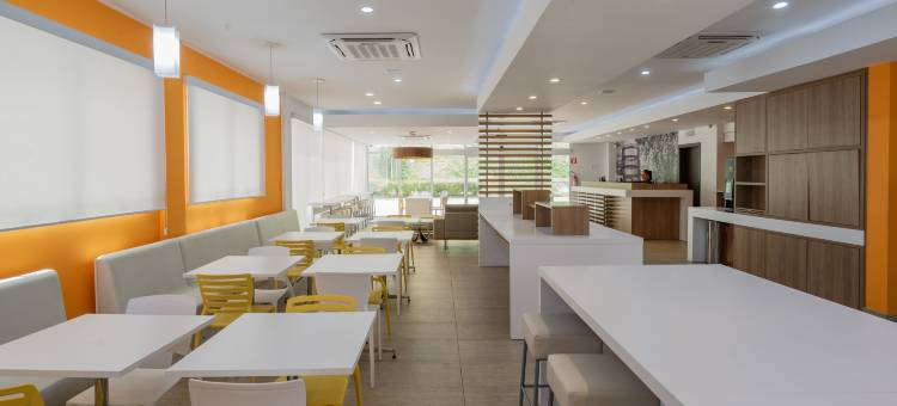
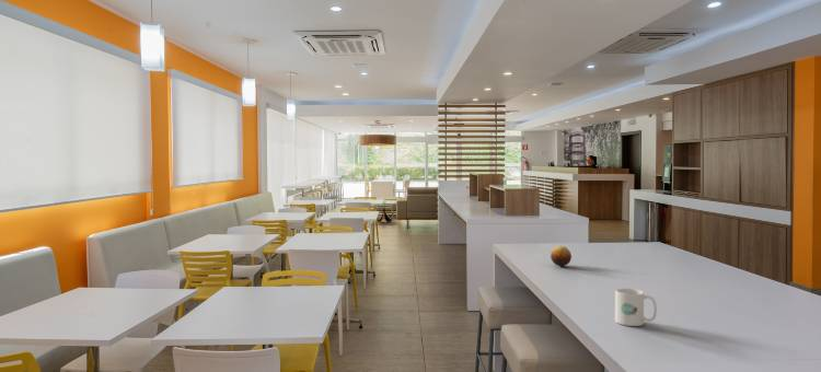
+ mug (635, 306)
+ fruit (560, 255)
